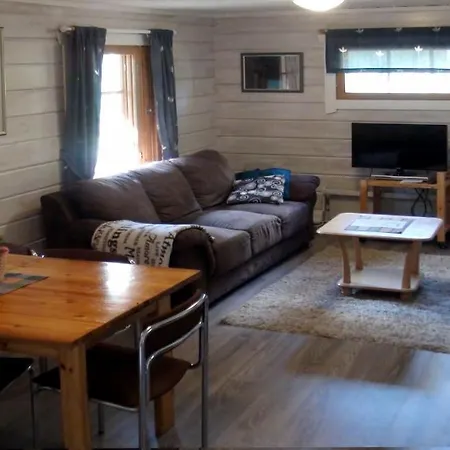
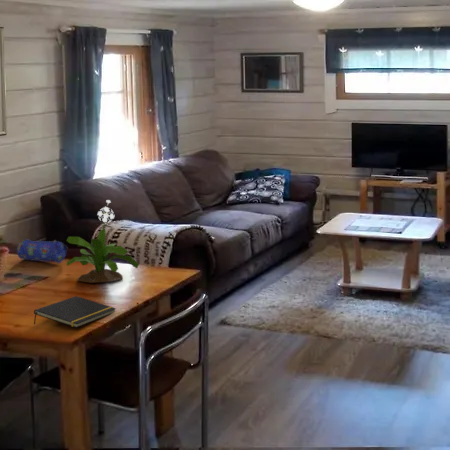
+ pencil case (41, 250)
+ notepad (76, 311)
+ potted flower (101, 239)
